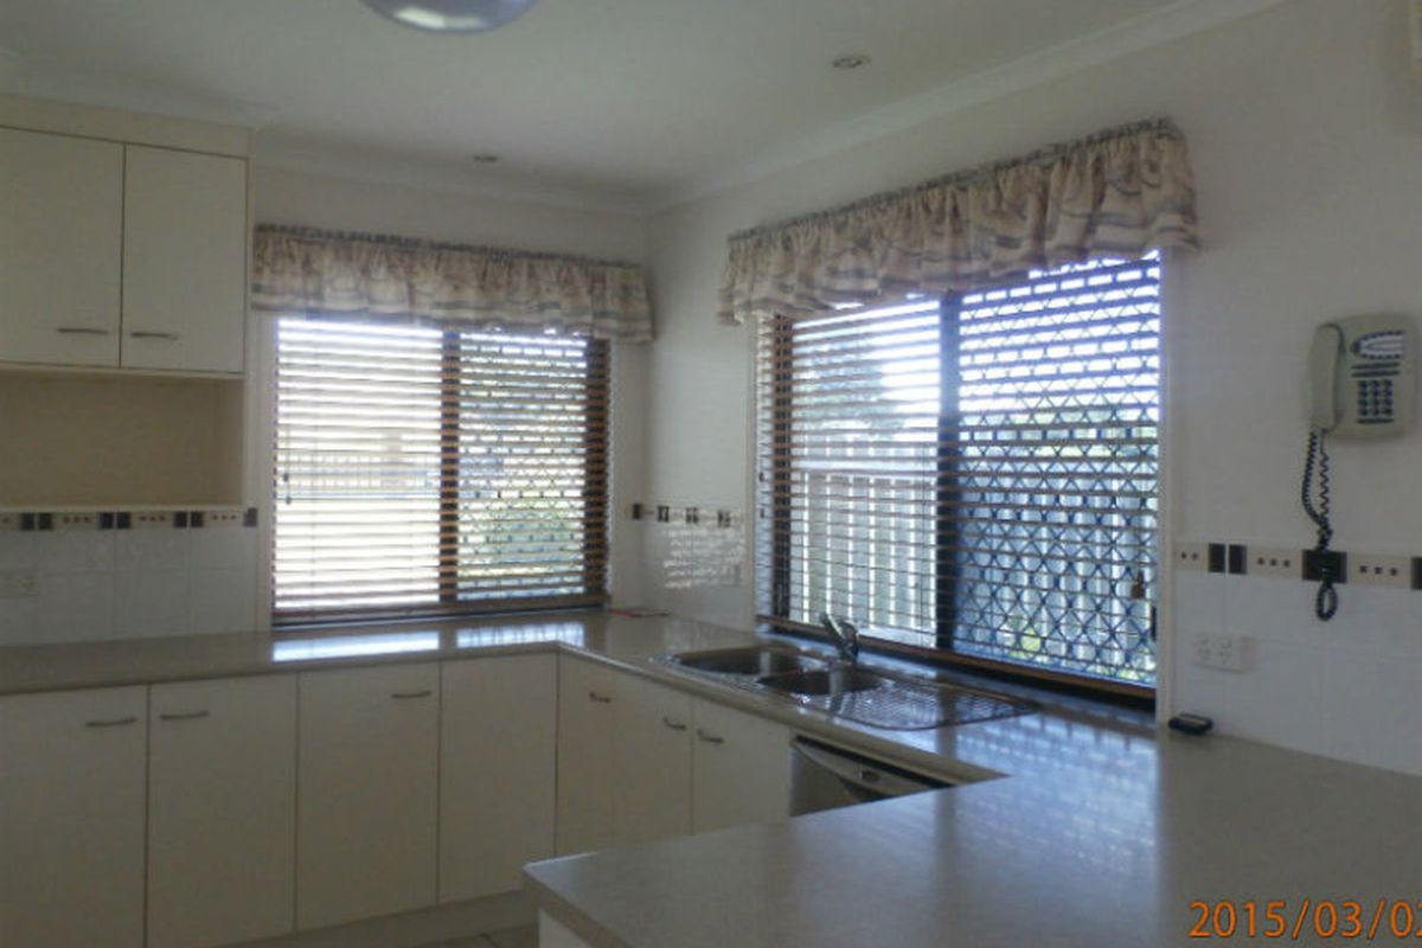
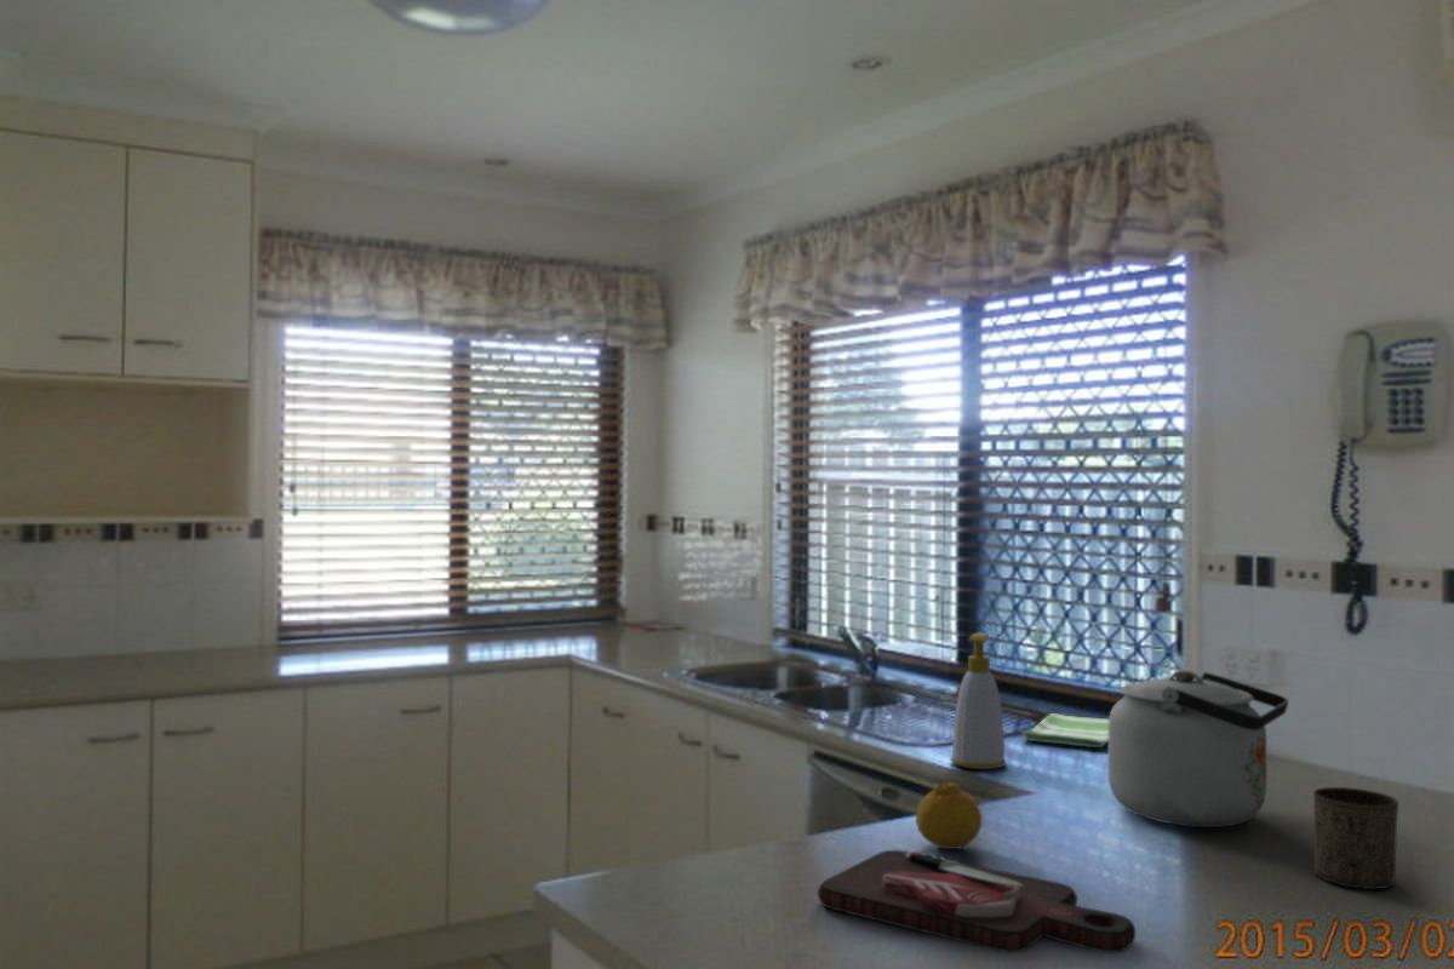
+ cutting board (980, 891)
+ fruit (948, 814)
+ kettle (1195, 740)
+ cup (1355, 837)
+ dish towel (1074, 729)
+ soap bottle (978, 699)
